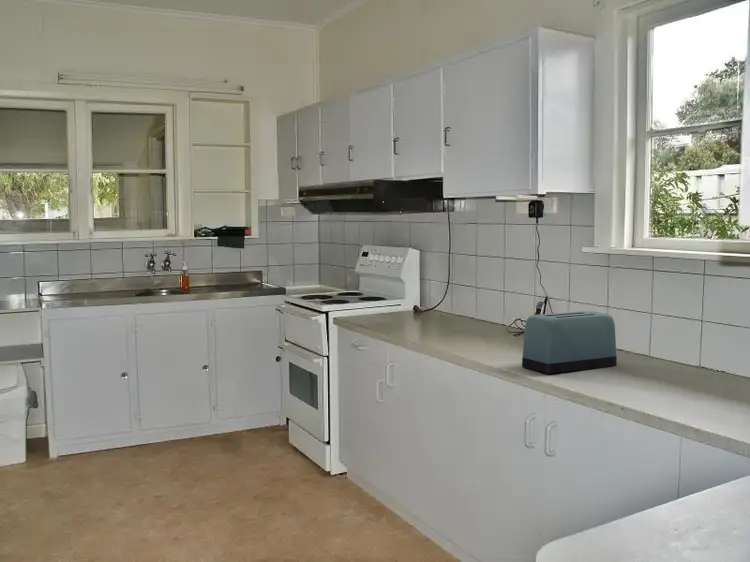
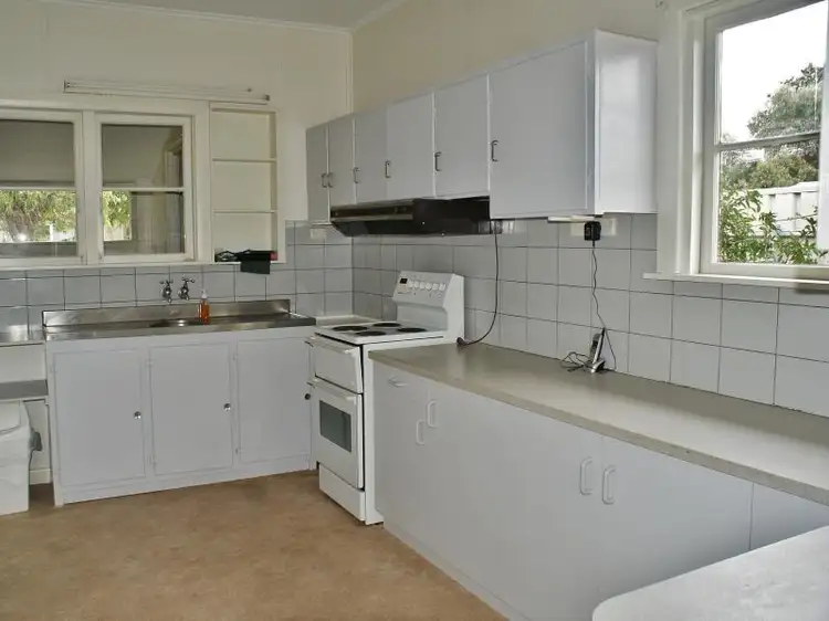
- toaster (570, 340)
